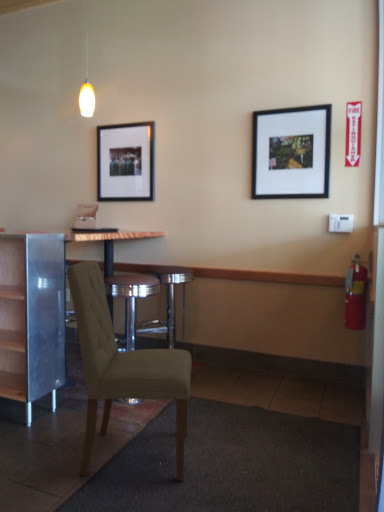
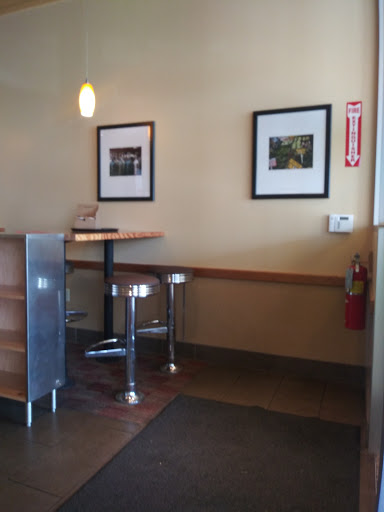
- dining chair (134, 359)
